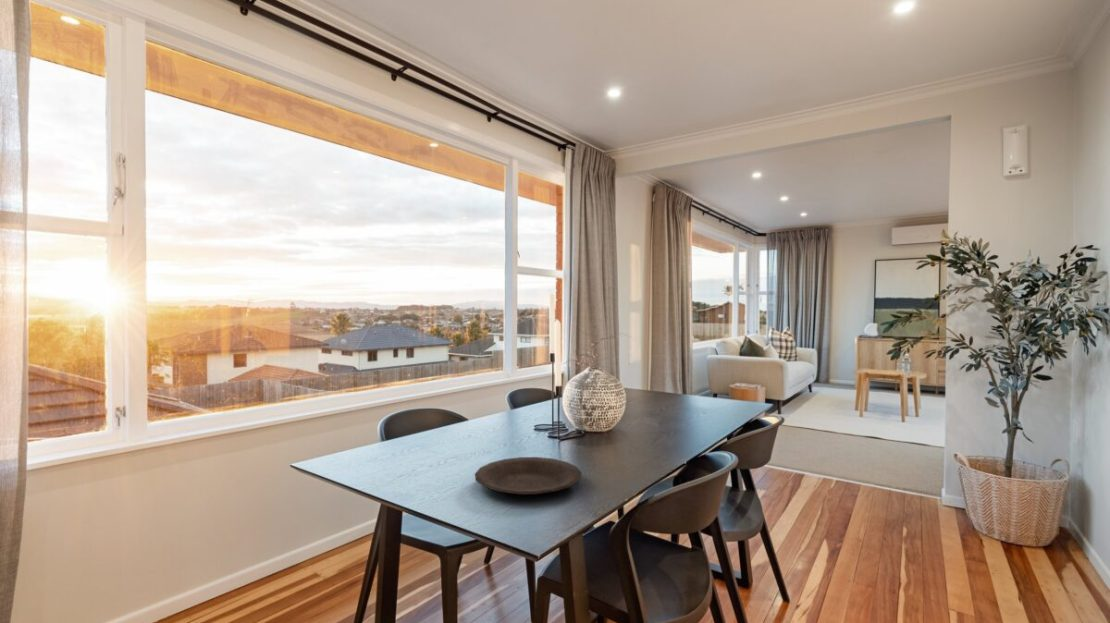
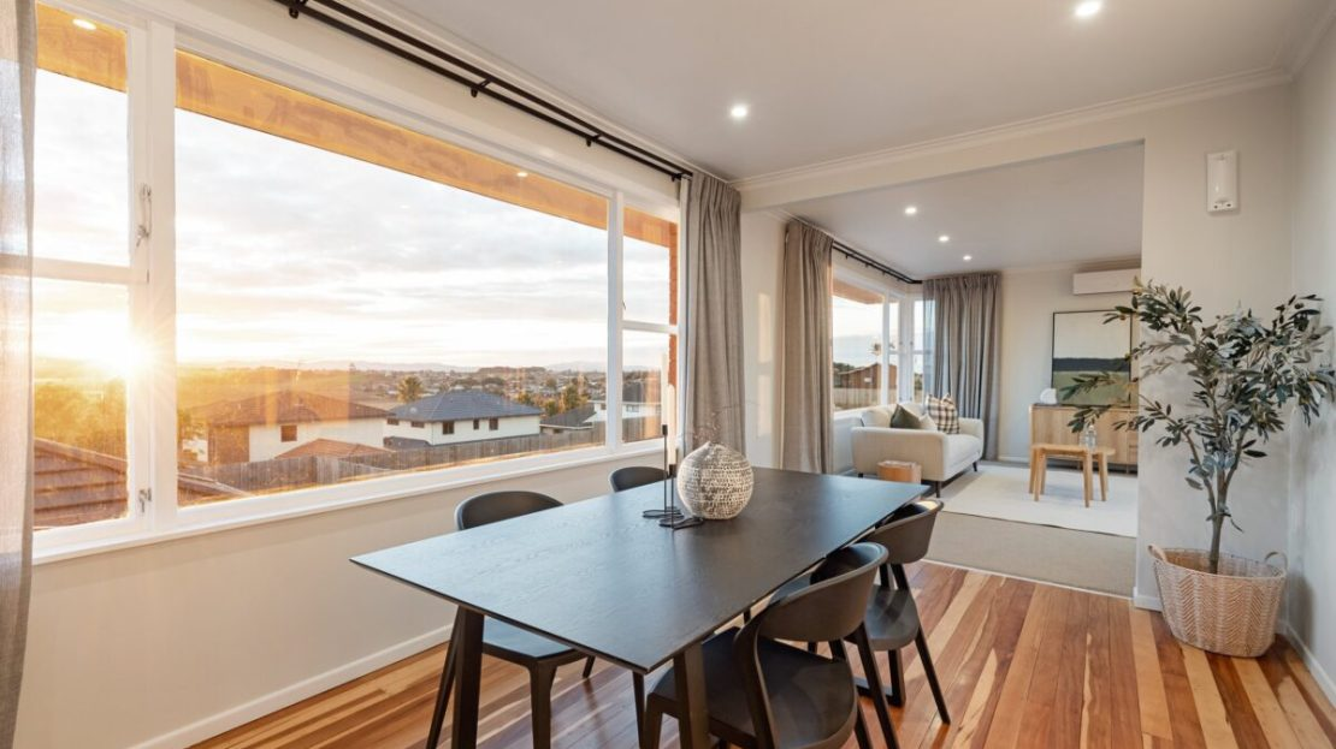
- plate (528, 478)
